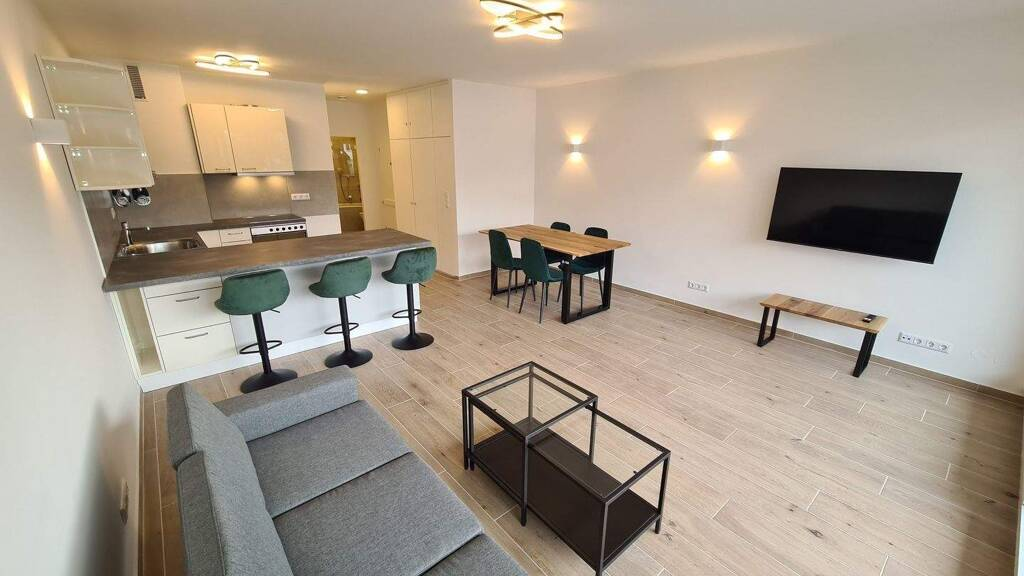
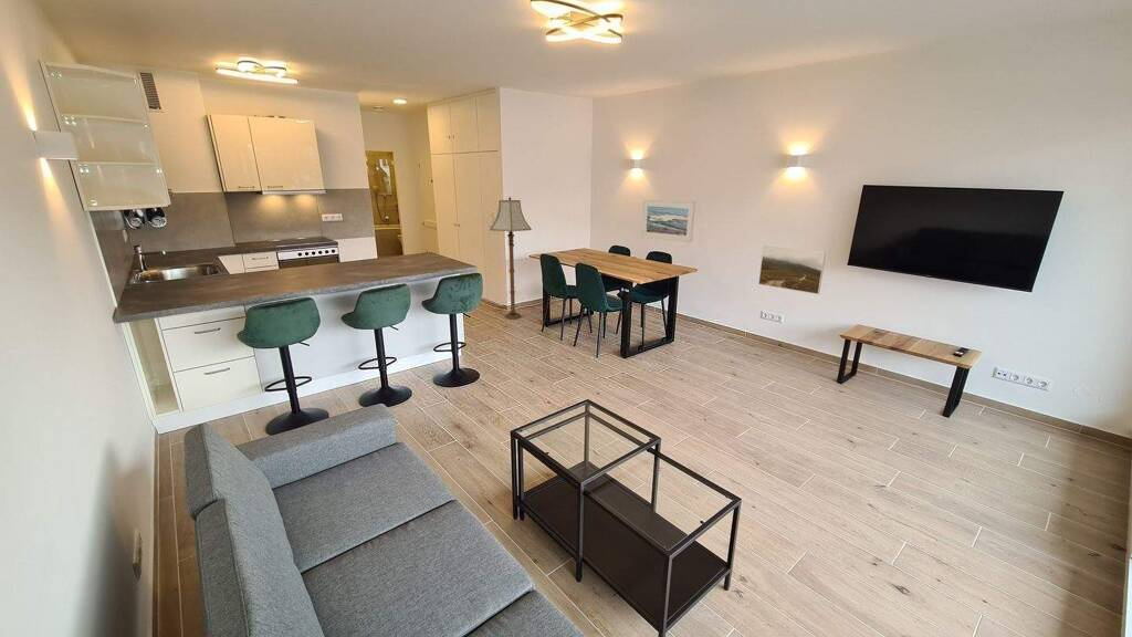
+ floor lamp (511, 258)
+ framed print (667, 220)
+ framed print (789, 269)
